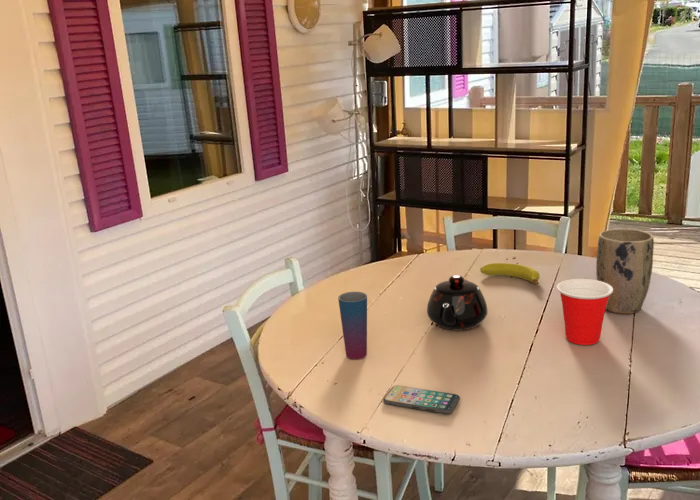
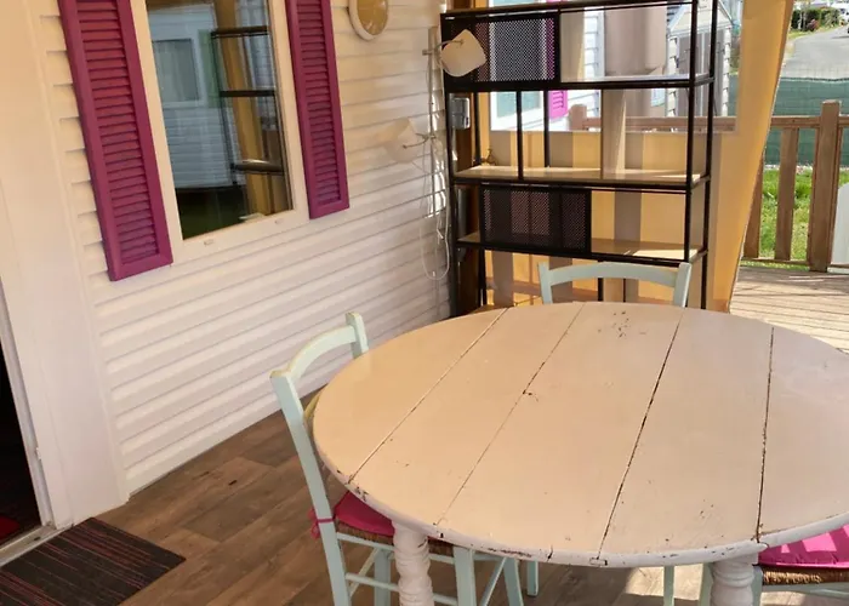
- smartphone (421, 398)
- cup (583, 313)
- teapot (456, 301)
- fruit (510, 273)
- plant pot (623, 271)
- cup (354, 326)
